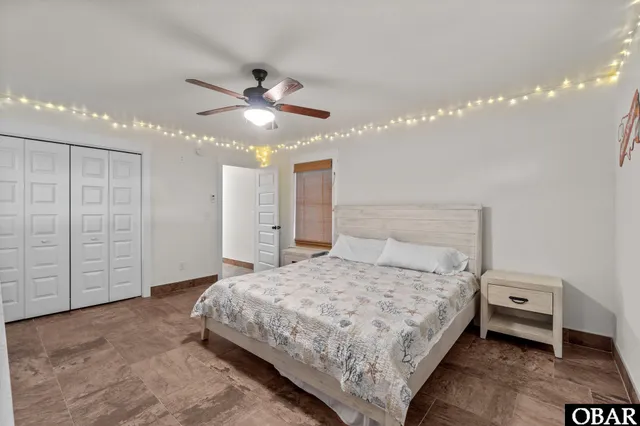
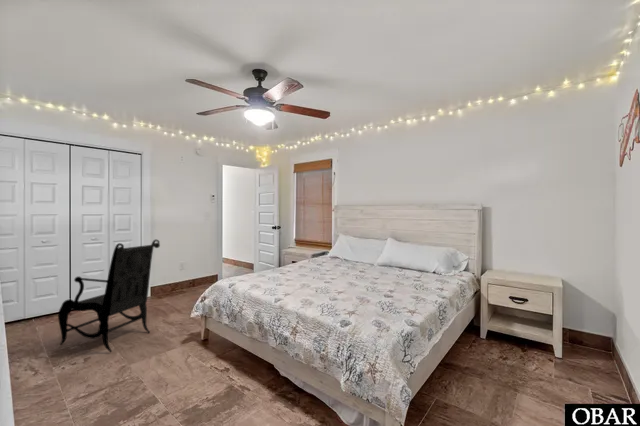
+ armchair (111, 289)
